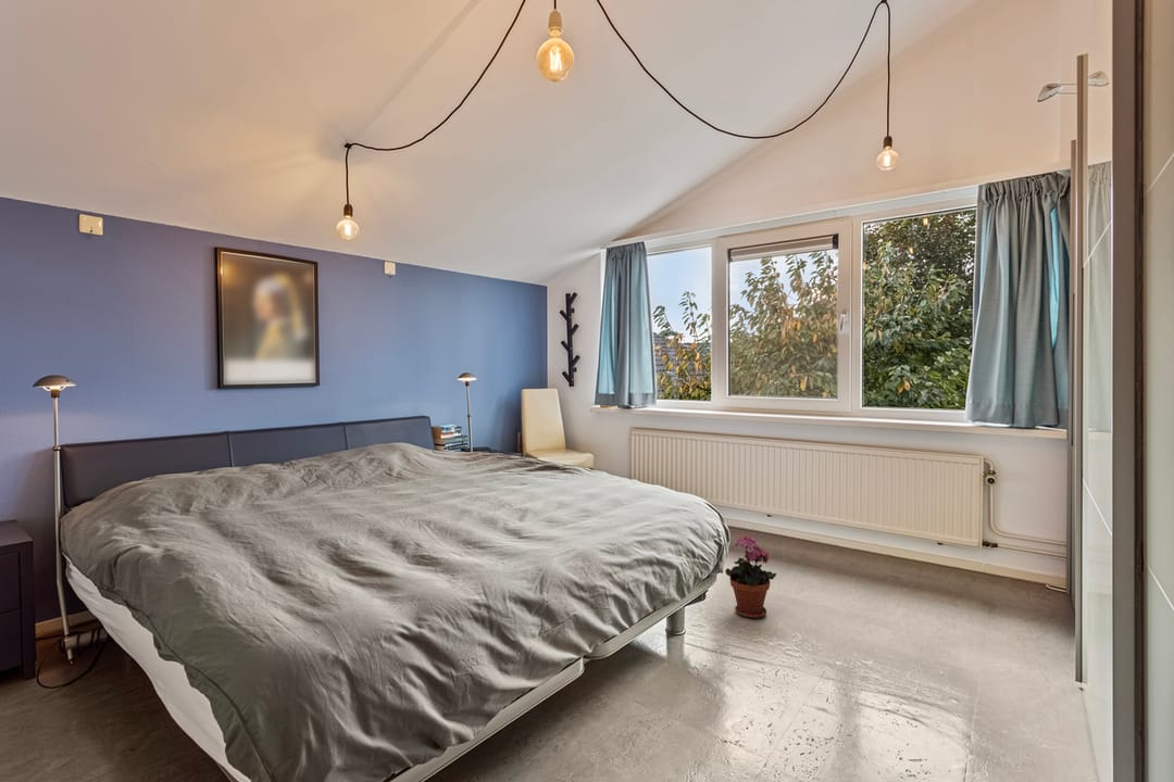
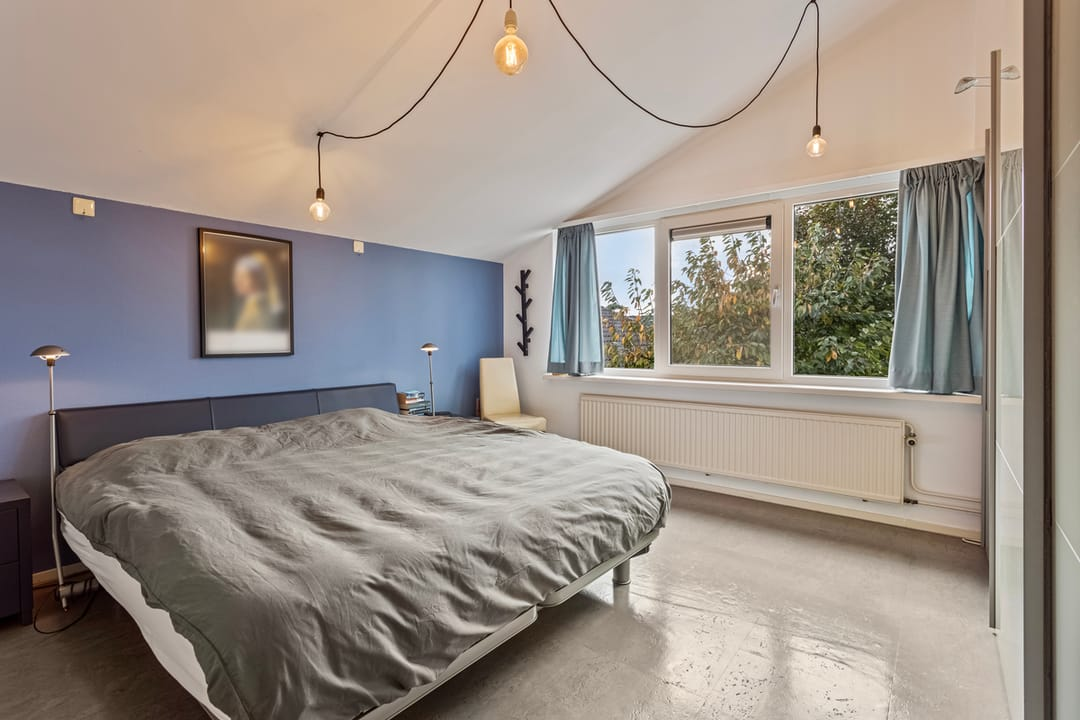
- potted plant (750, 573)
